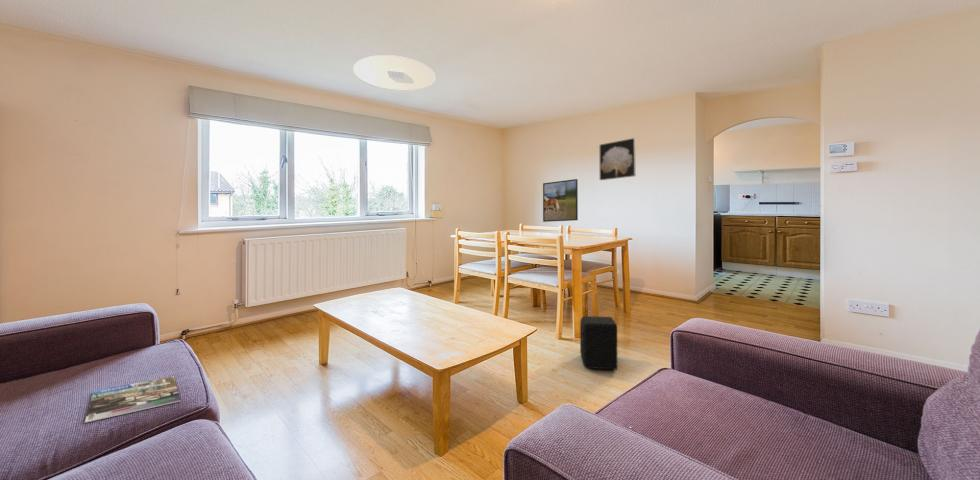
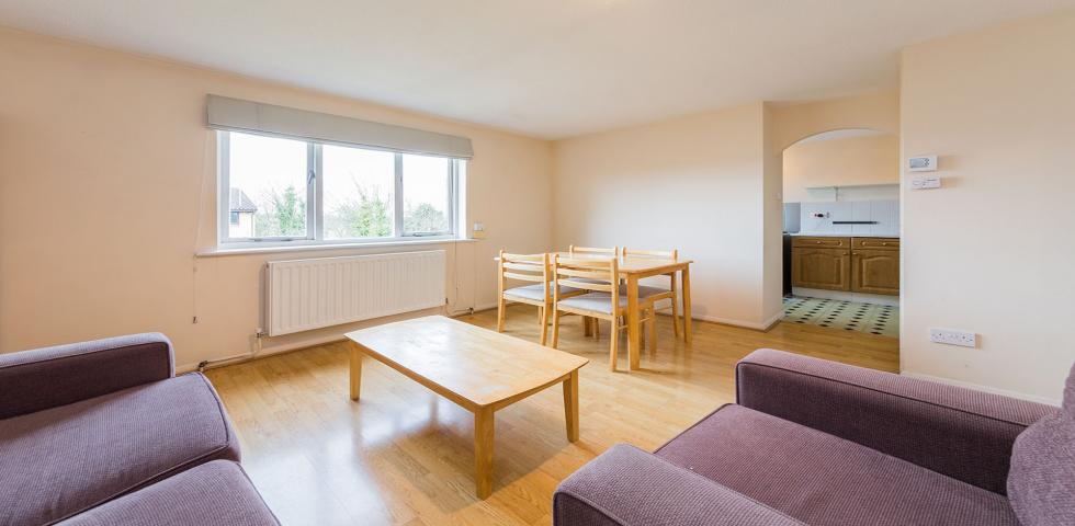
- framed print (559, 201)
- air purifier (597, 341)
- ceiling light (395, 70)
- wall art (617, 160)
- magazine (135, 396)
